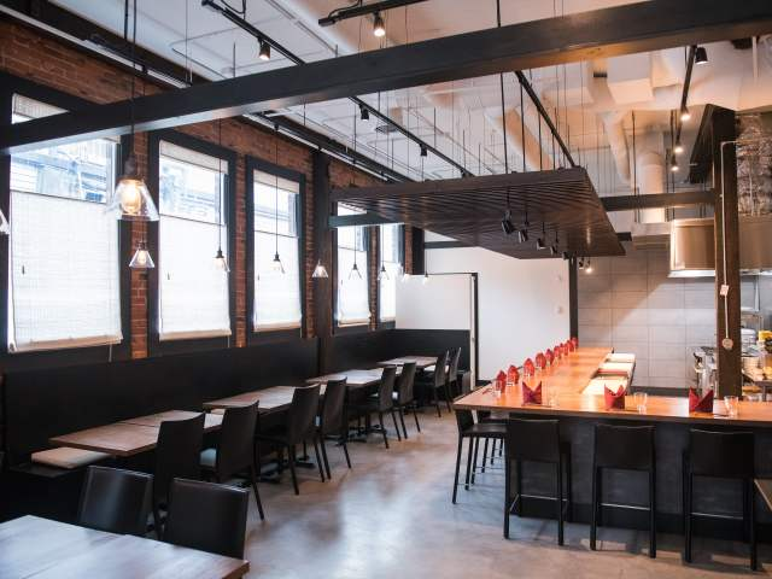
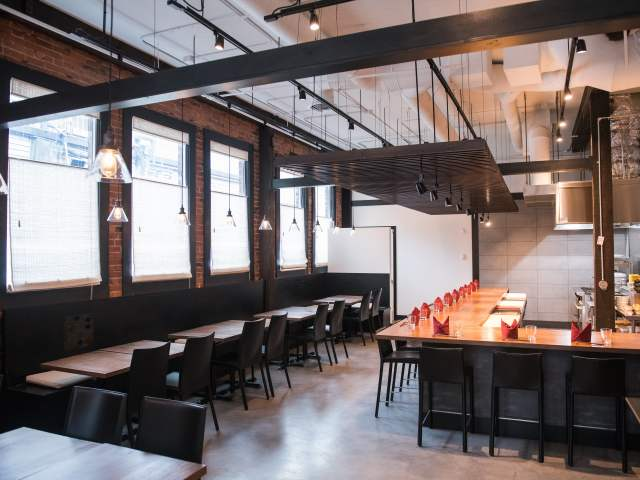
+ wall art (78, 331)
